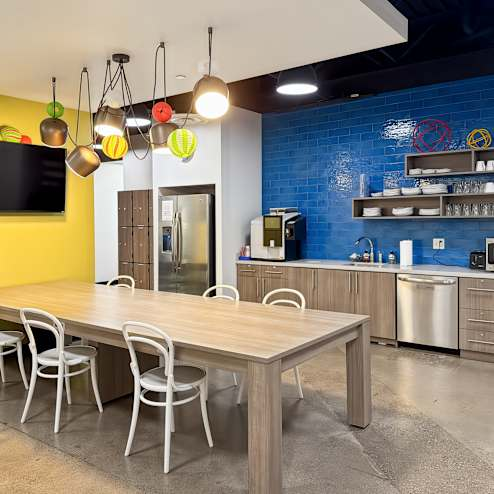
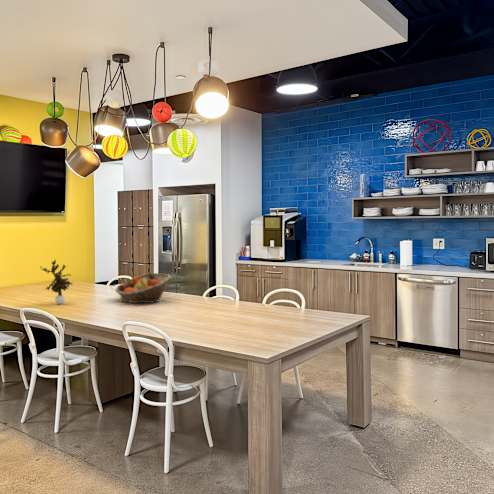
+ fruit basket (143, 287)
+ potted plant (56, 281)
